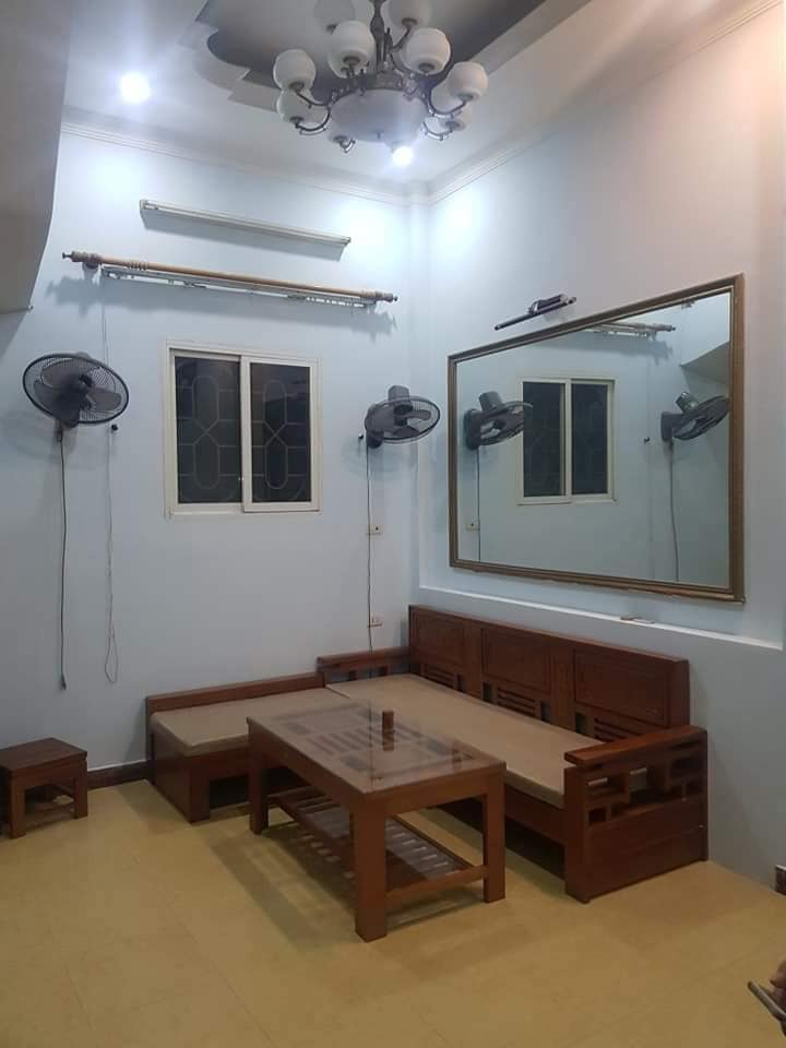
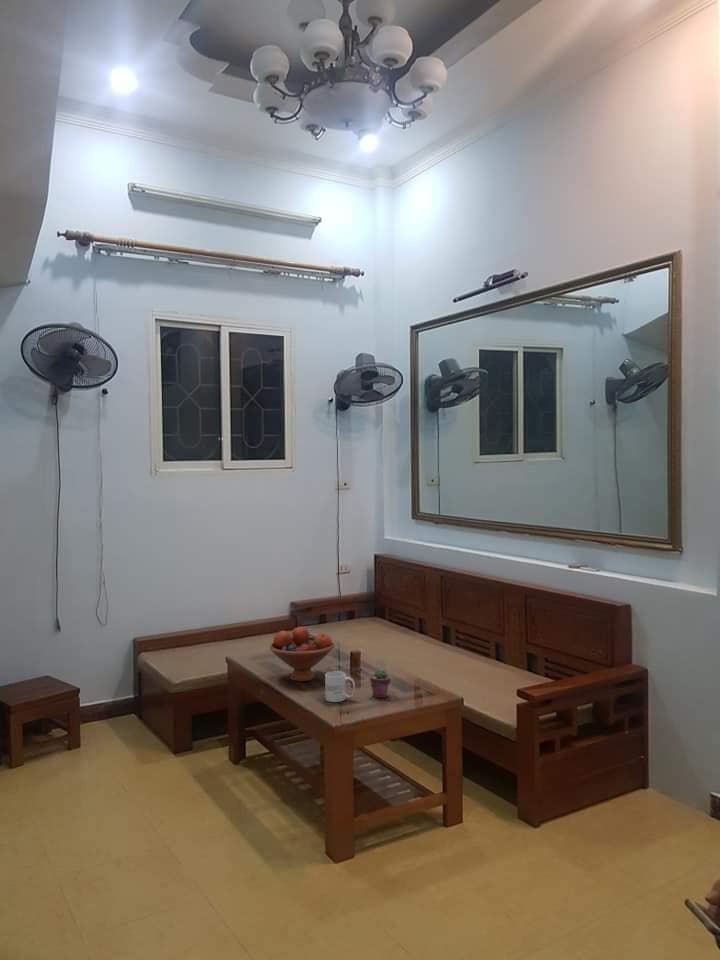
+ potted succulent (380, 682)
+ mug (339, 686)
+ fruit bowl (302, 655)
